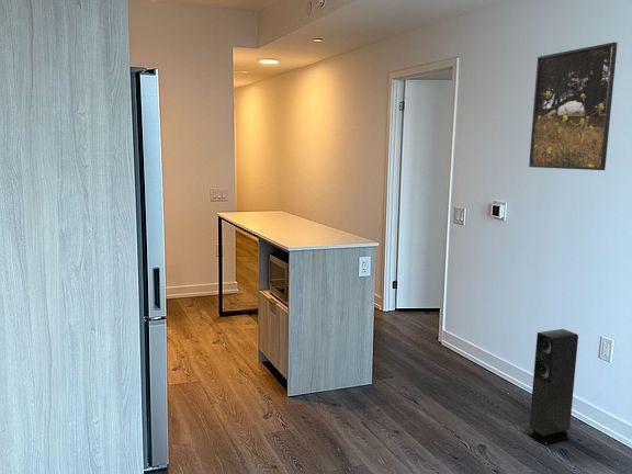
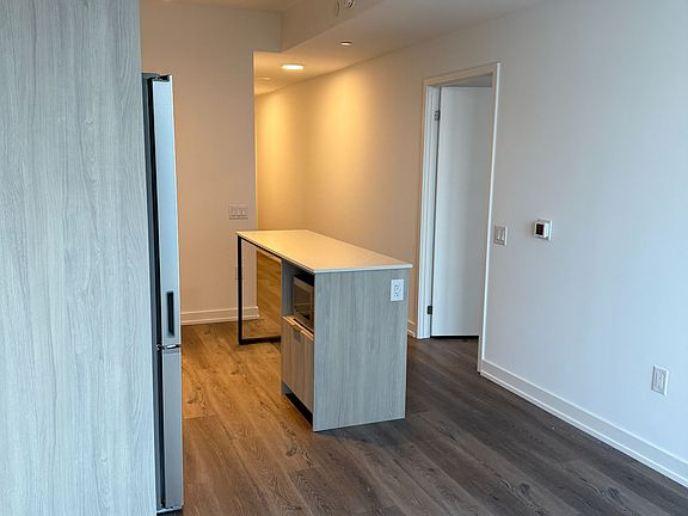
- speaker (552, 385)
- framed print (568, 110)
